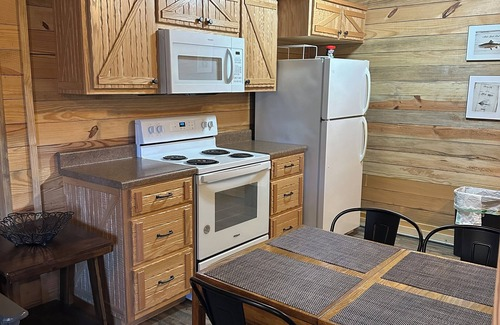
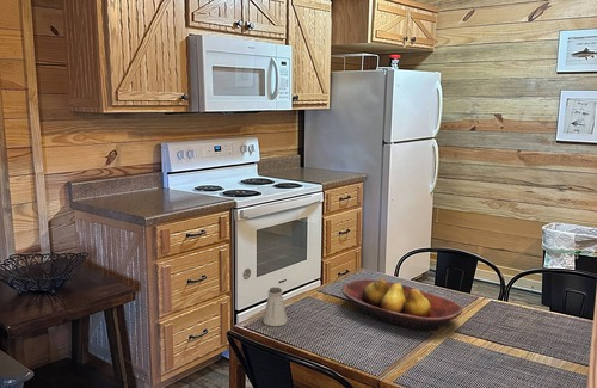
+ saltshaker (275, 304)
+ fruit bowl (399, 300)
